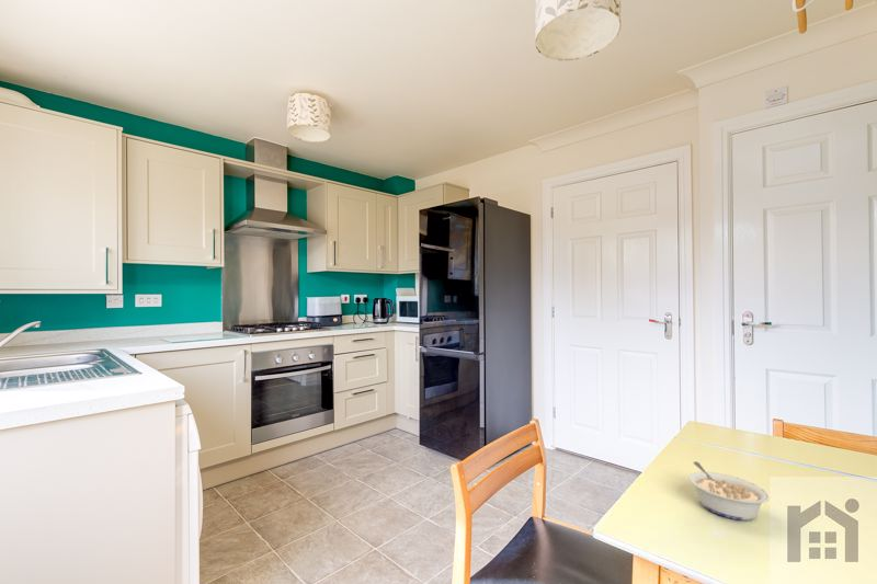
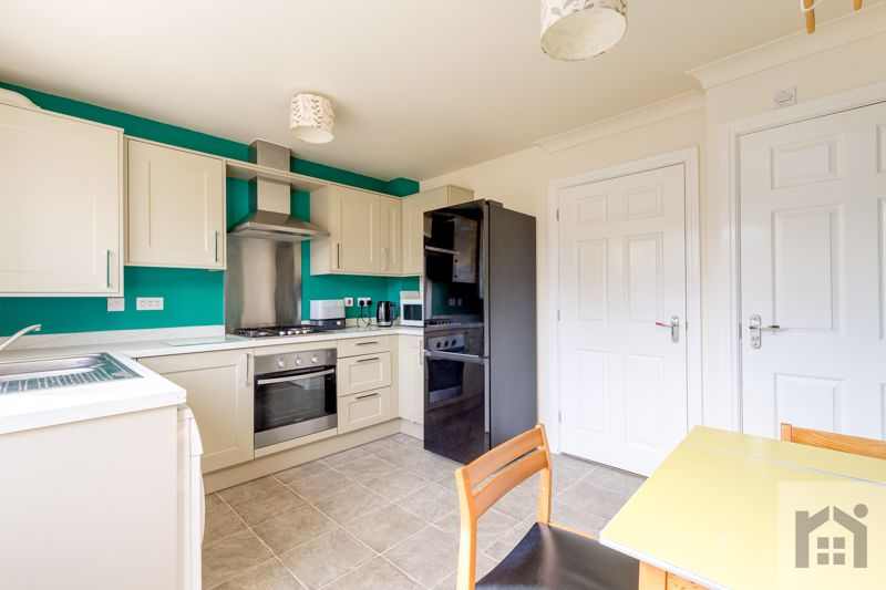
- legume (724, 493)
